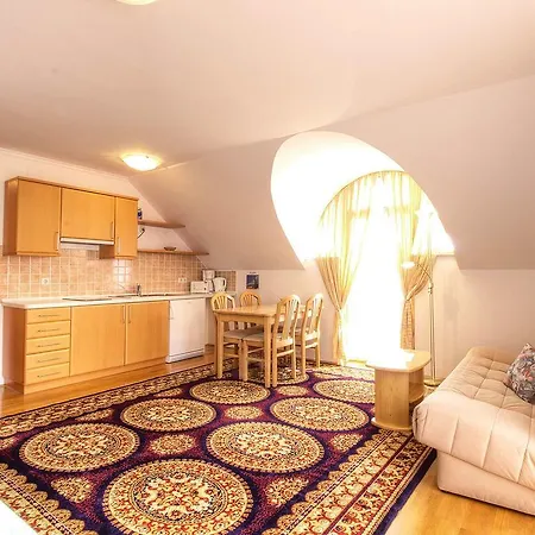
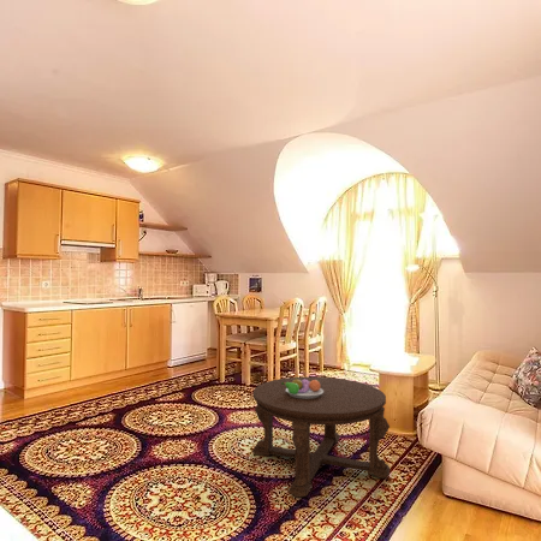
+ coffee table (317, 423)
+ fruit bowl (303, 386)
